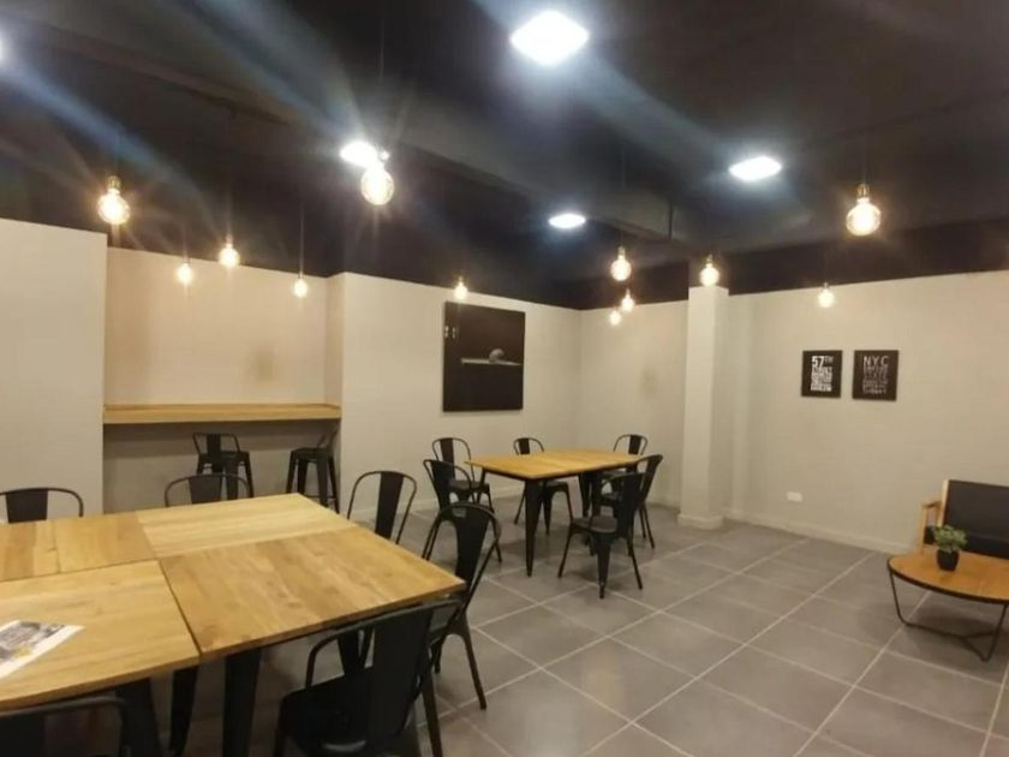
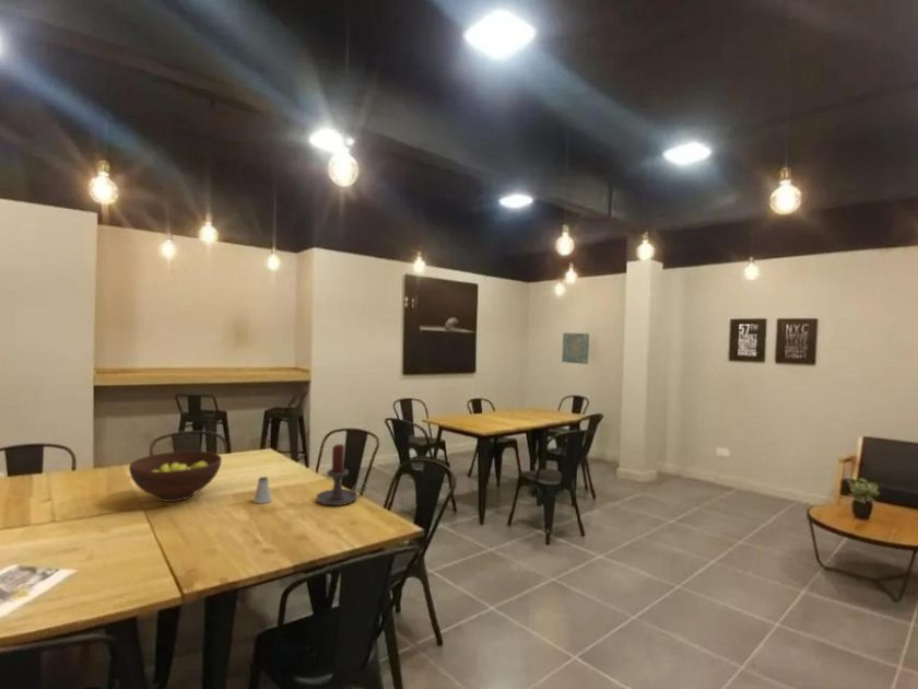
+ wall art (575, 348)
+ candle holder (343, 470)
+ fruit bowl (176, 479)
+ saltshaker (262, 489)
